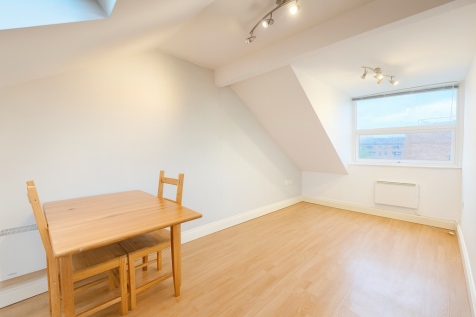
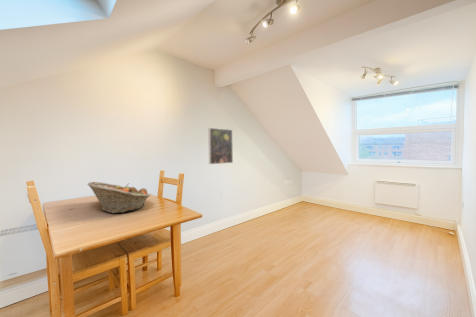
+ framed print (221, 146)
+ fruit basket (120, 194)
